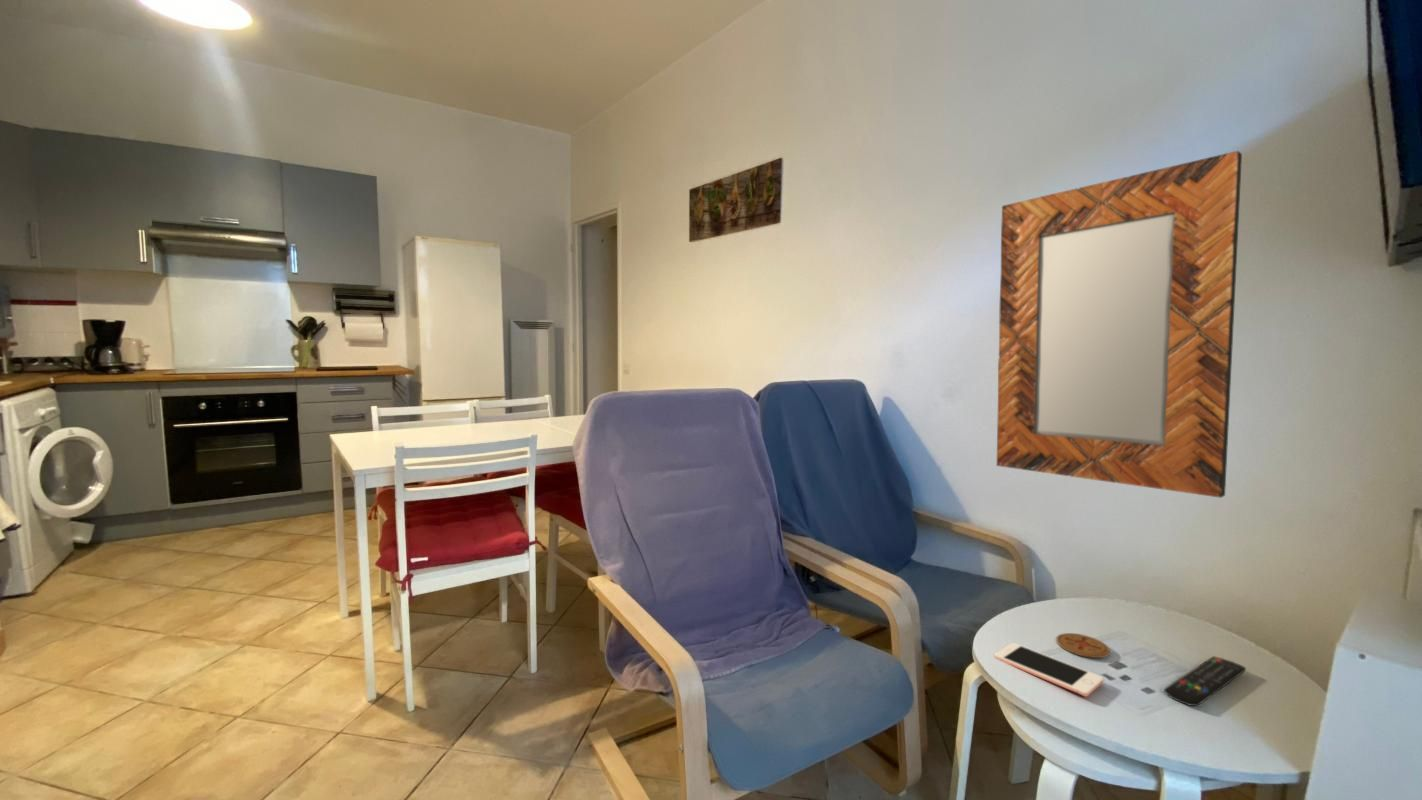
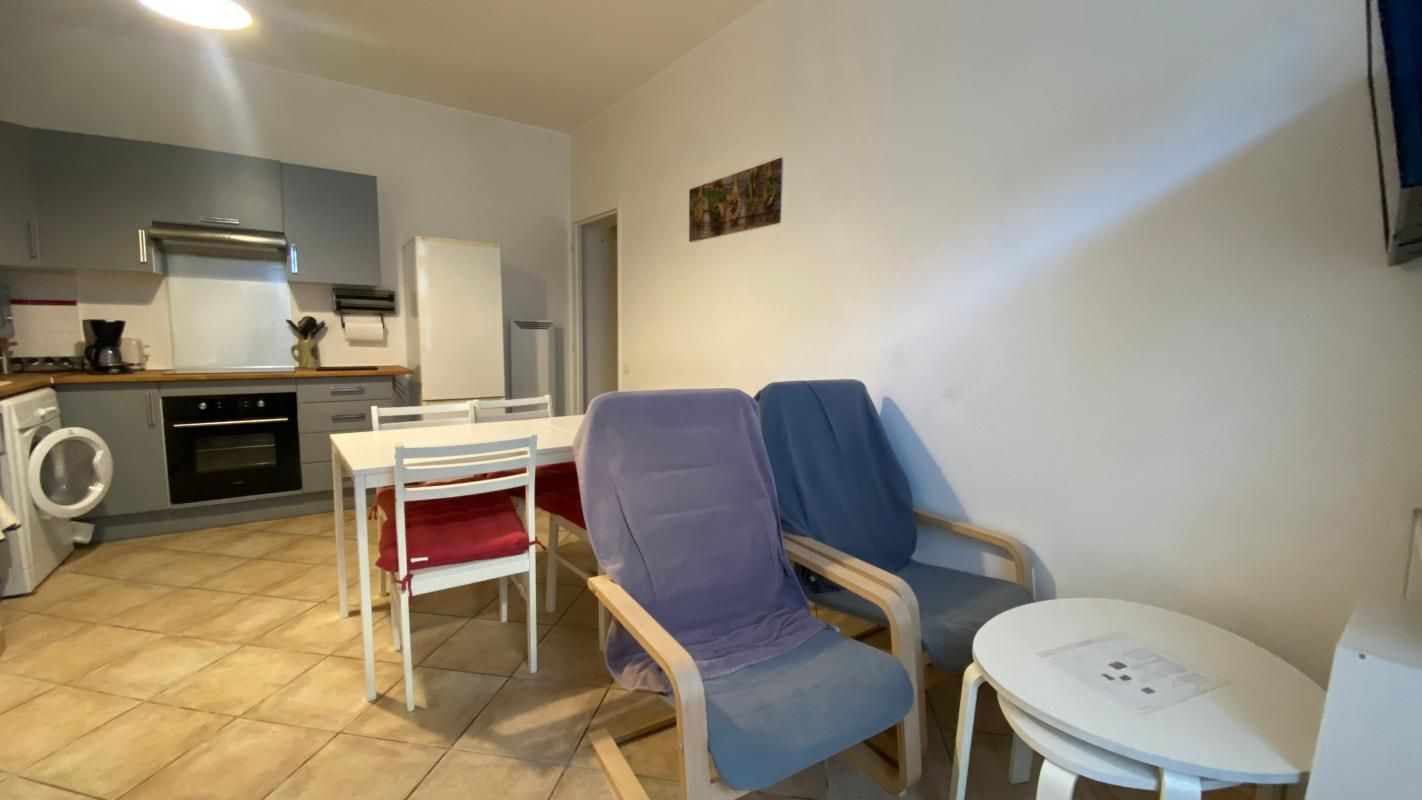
- coaster (1082, 645)
- home mirror (1100, 333)
- cell phone (1046, 667)
- remote control (1206, 680)
